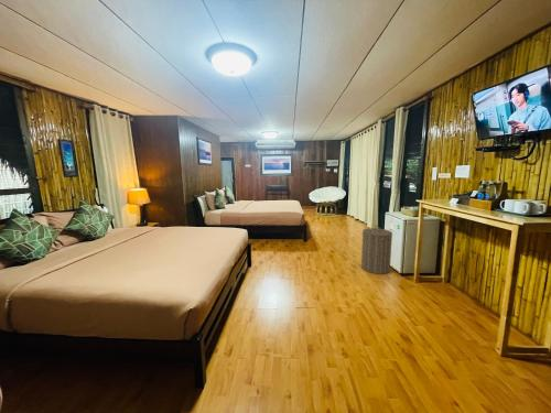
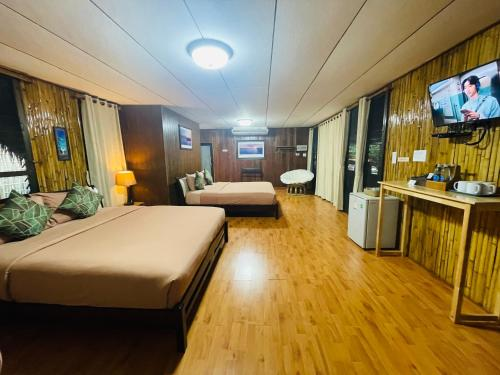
- laundry hamper (376, 247)
